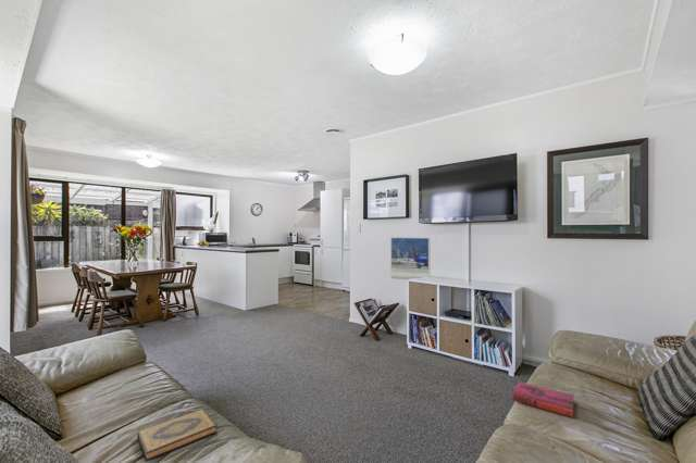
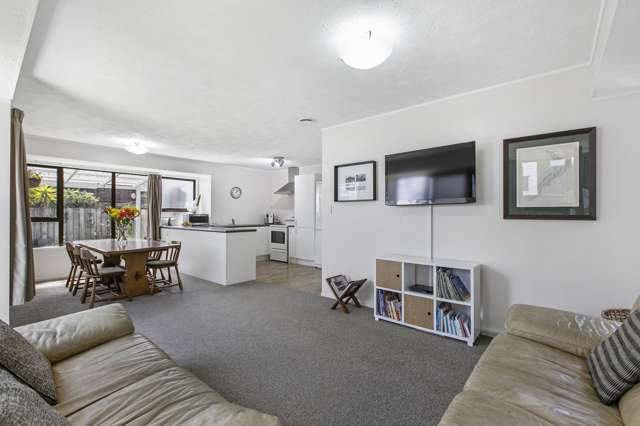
- hardback book (177, 431)
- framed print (409, 259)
- hardback book (543, 398)
